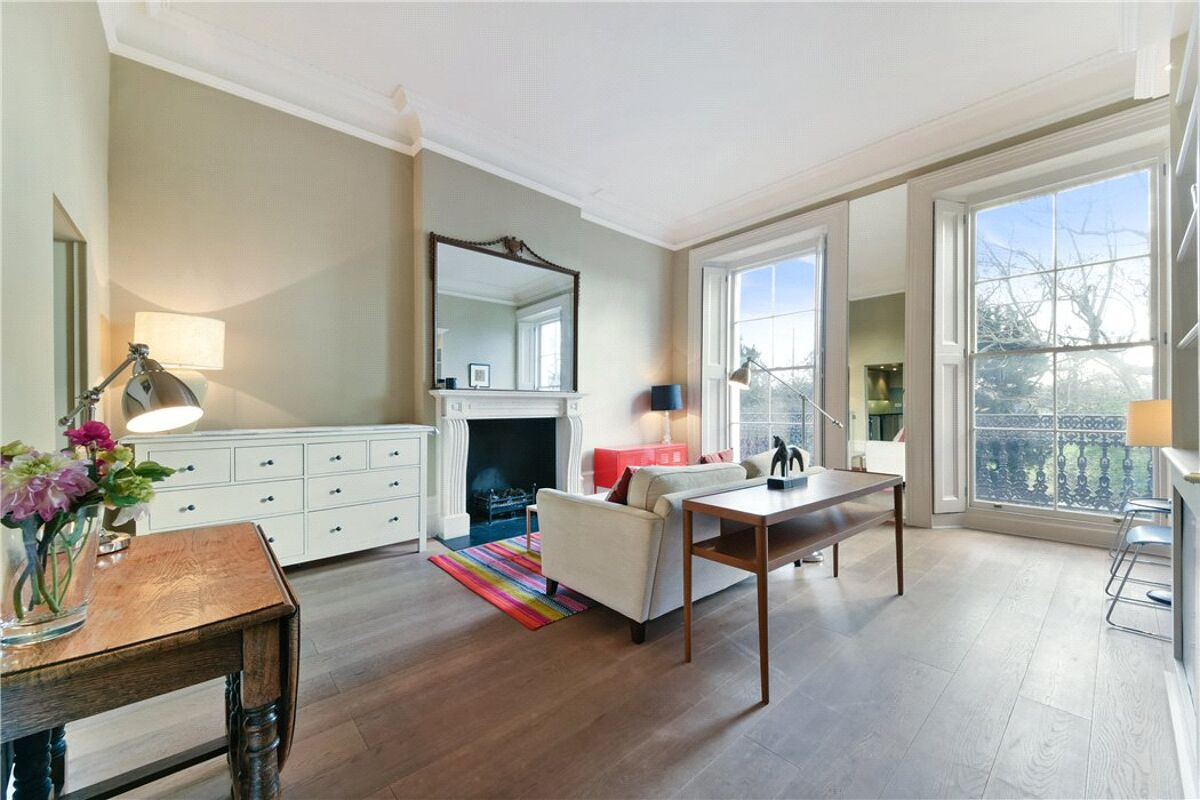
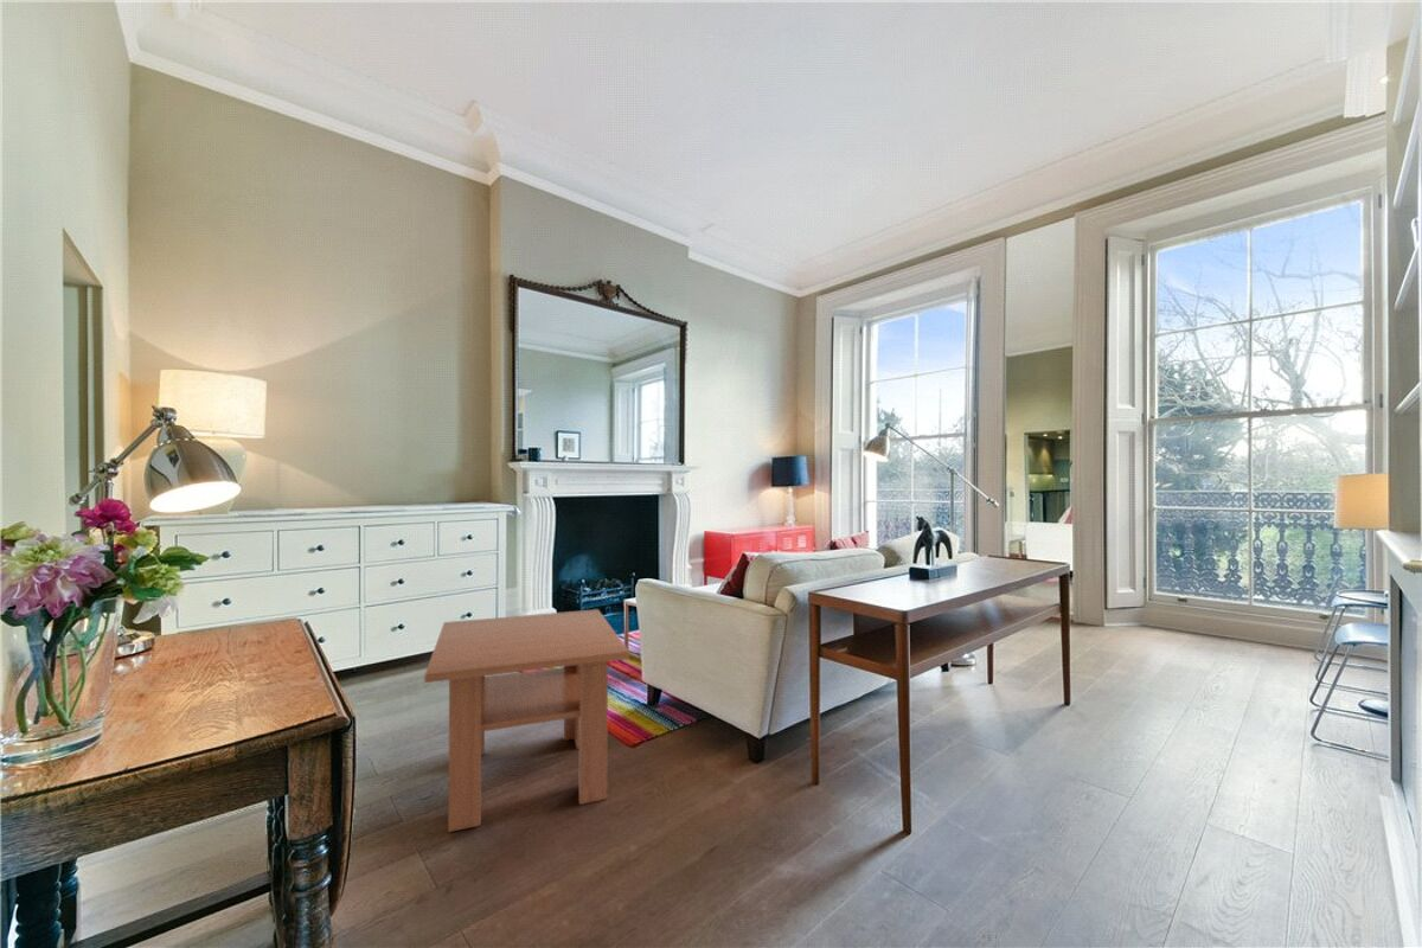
+ coffee table (527, 705)
